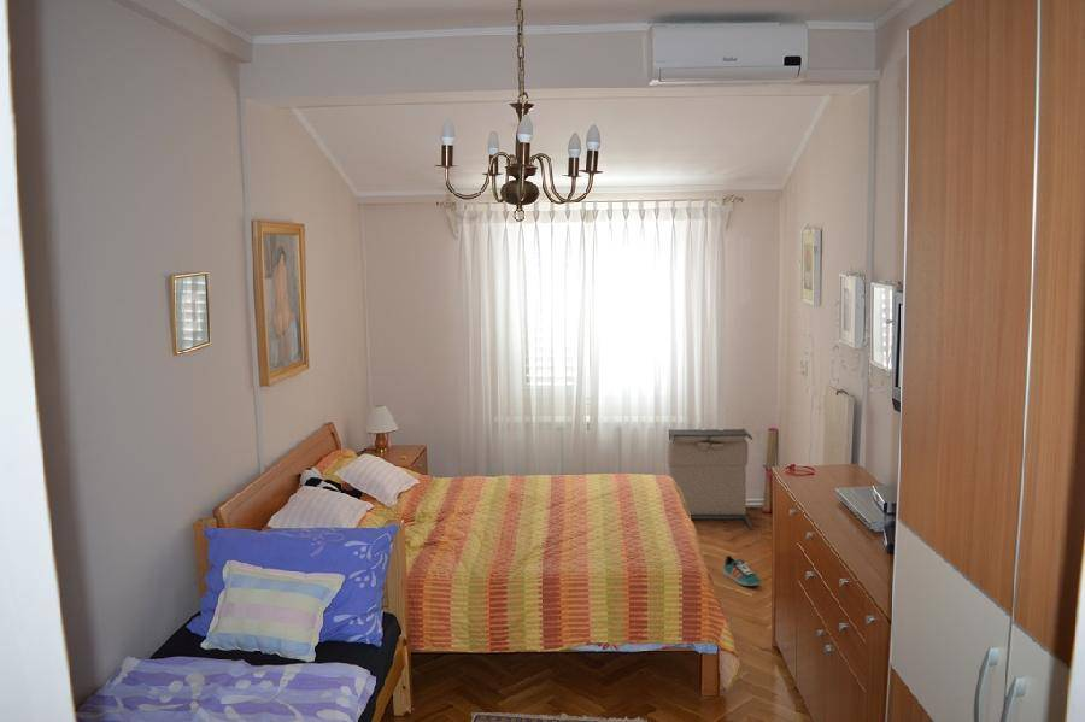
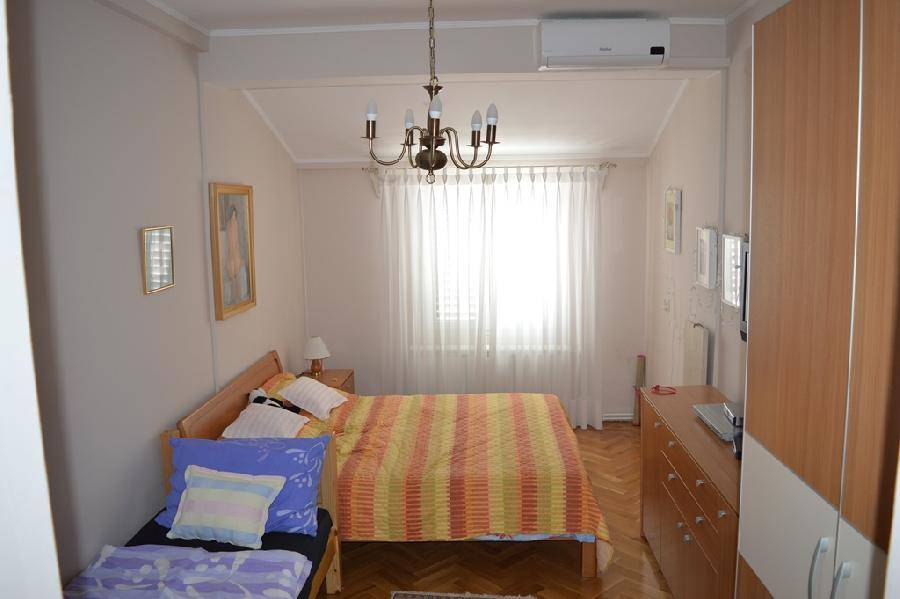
- laundry hamper (709, 477)
- sneaker (740, 570)
